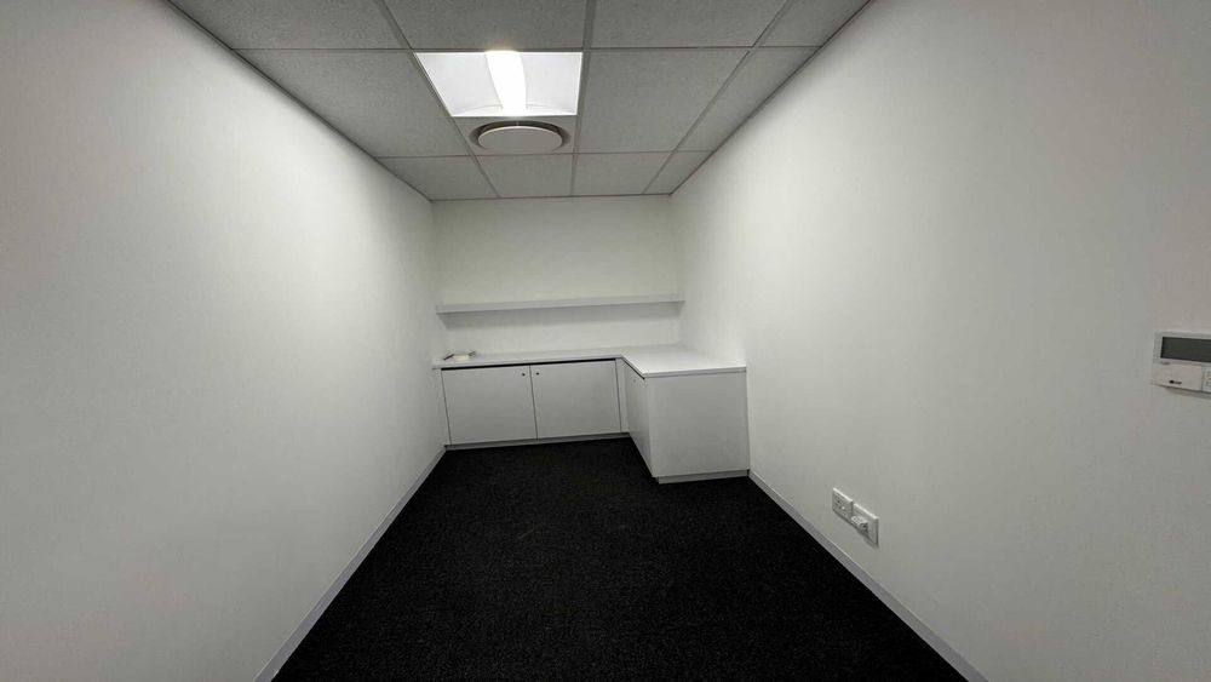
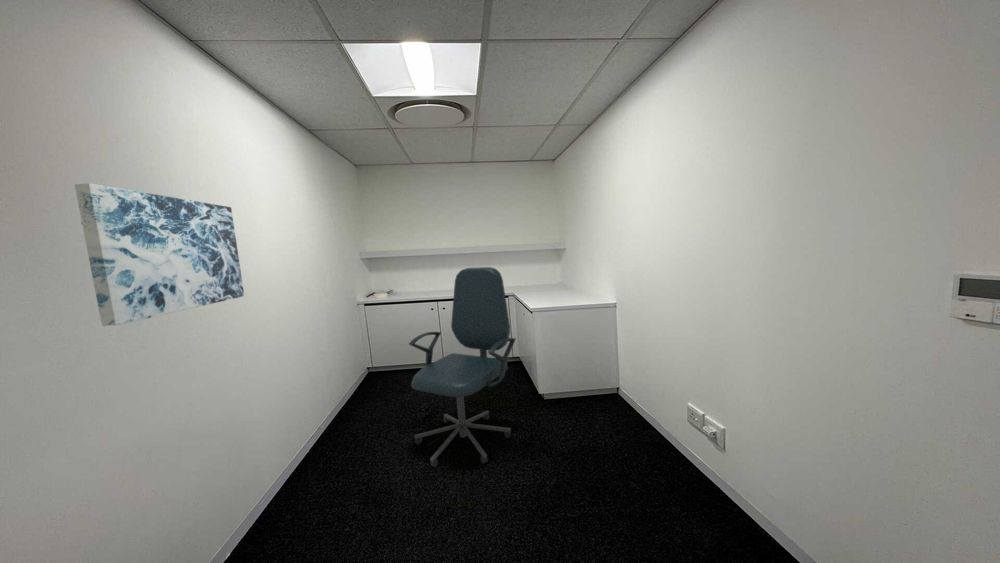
+ wall art (179, 254)
+ office chair (461, 355)
